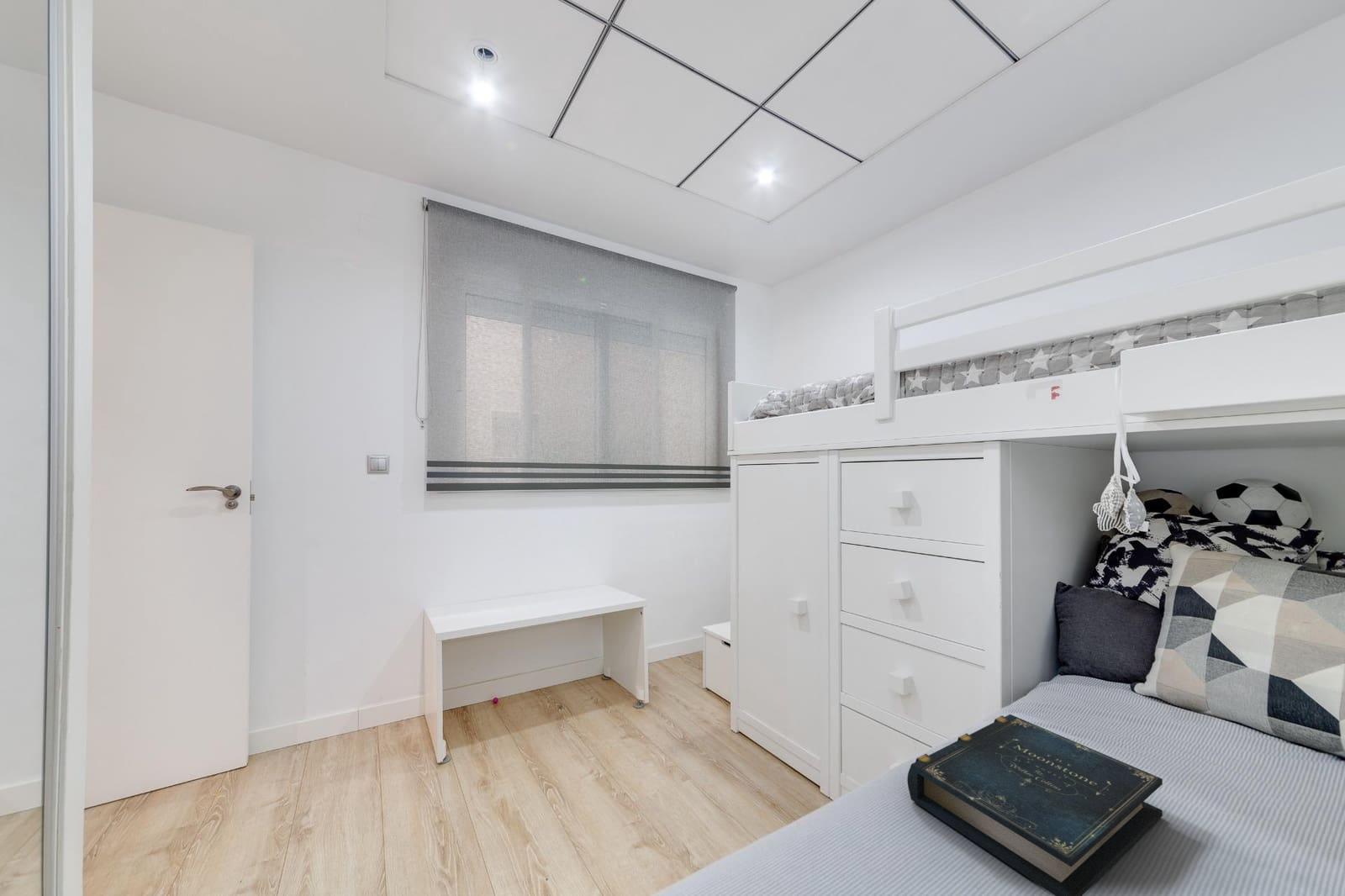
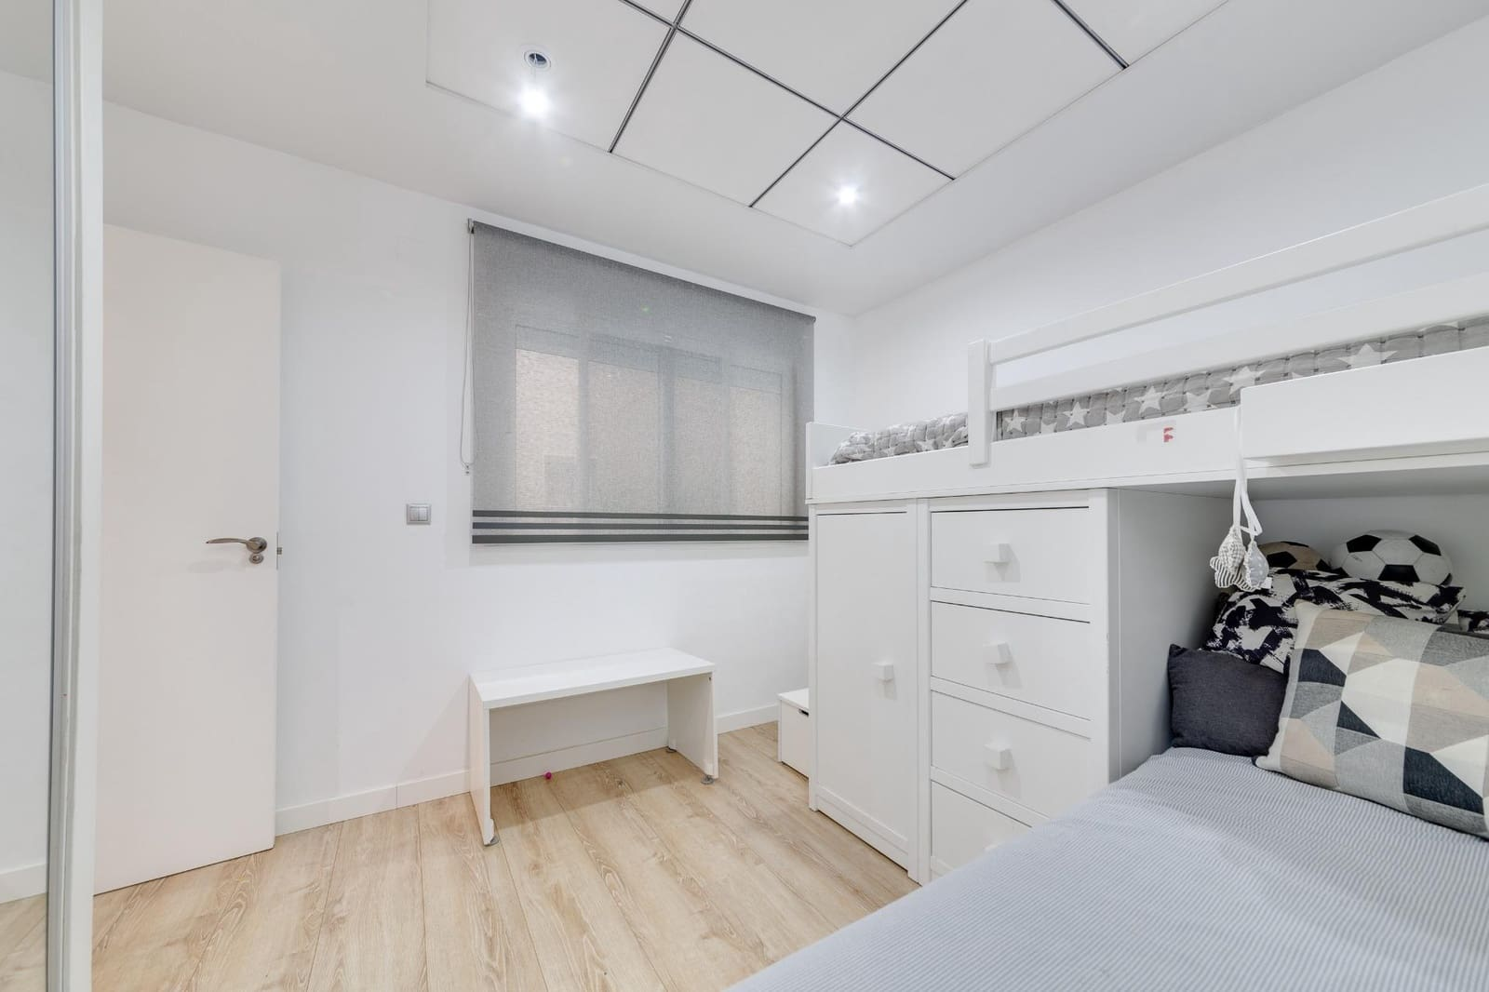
- book (1030, 787)
